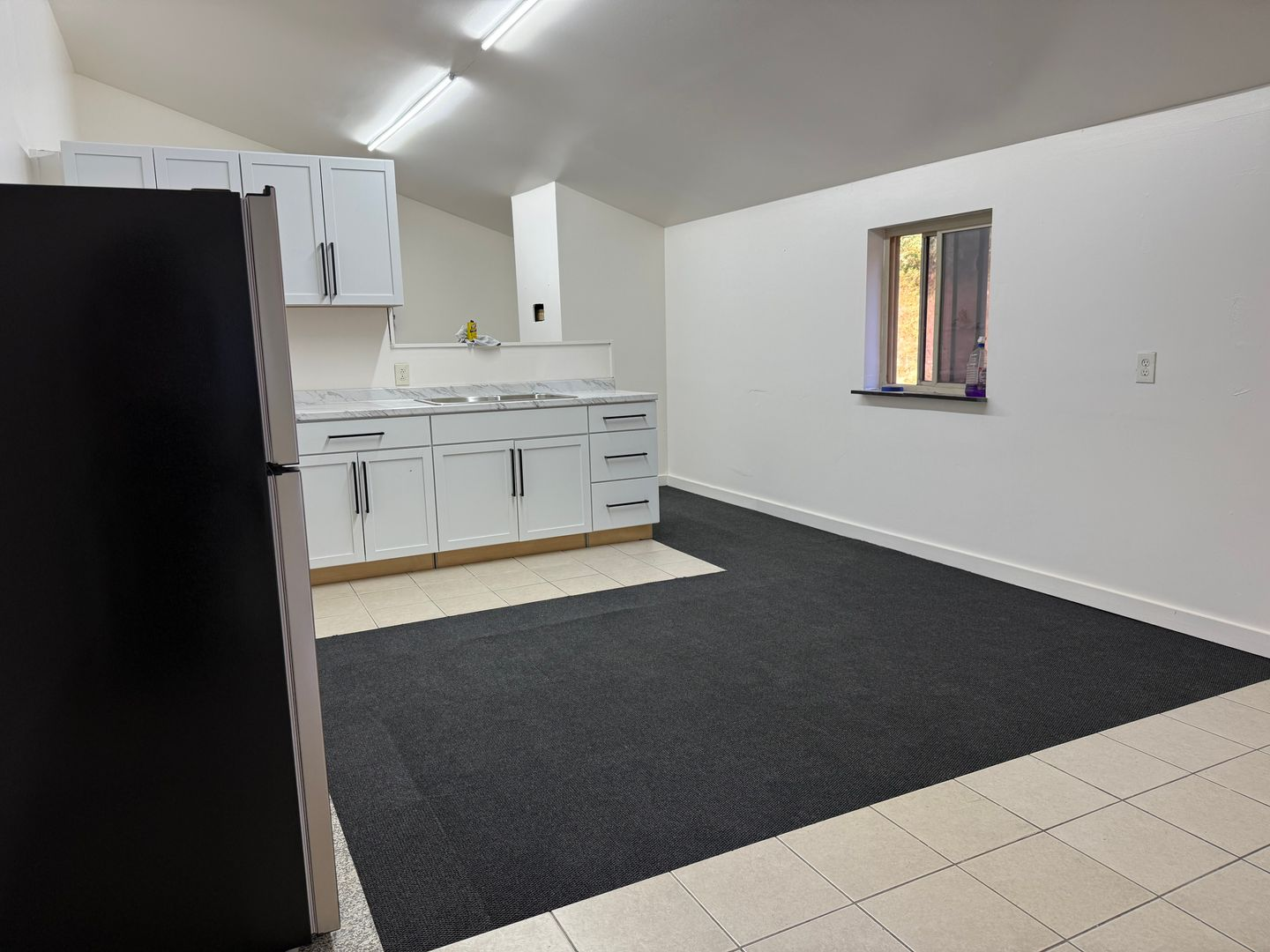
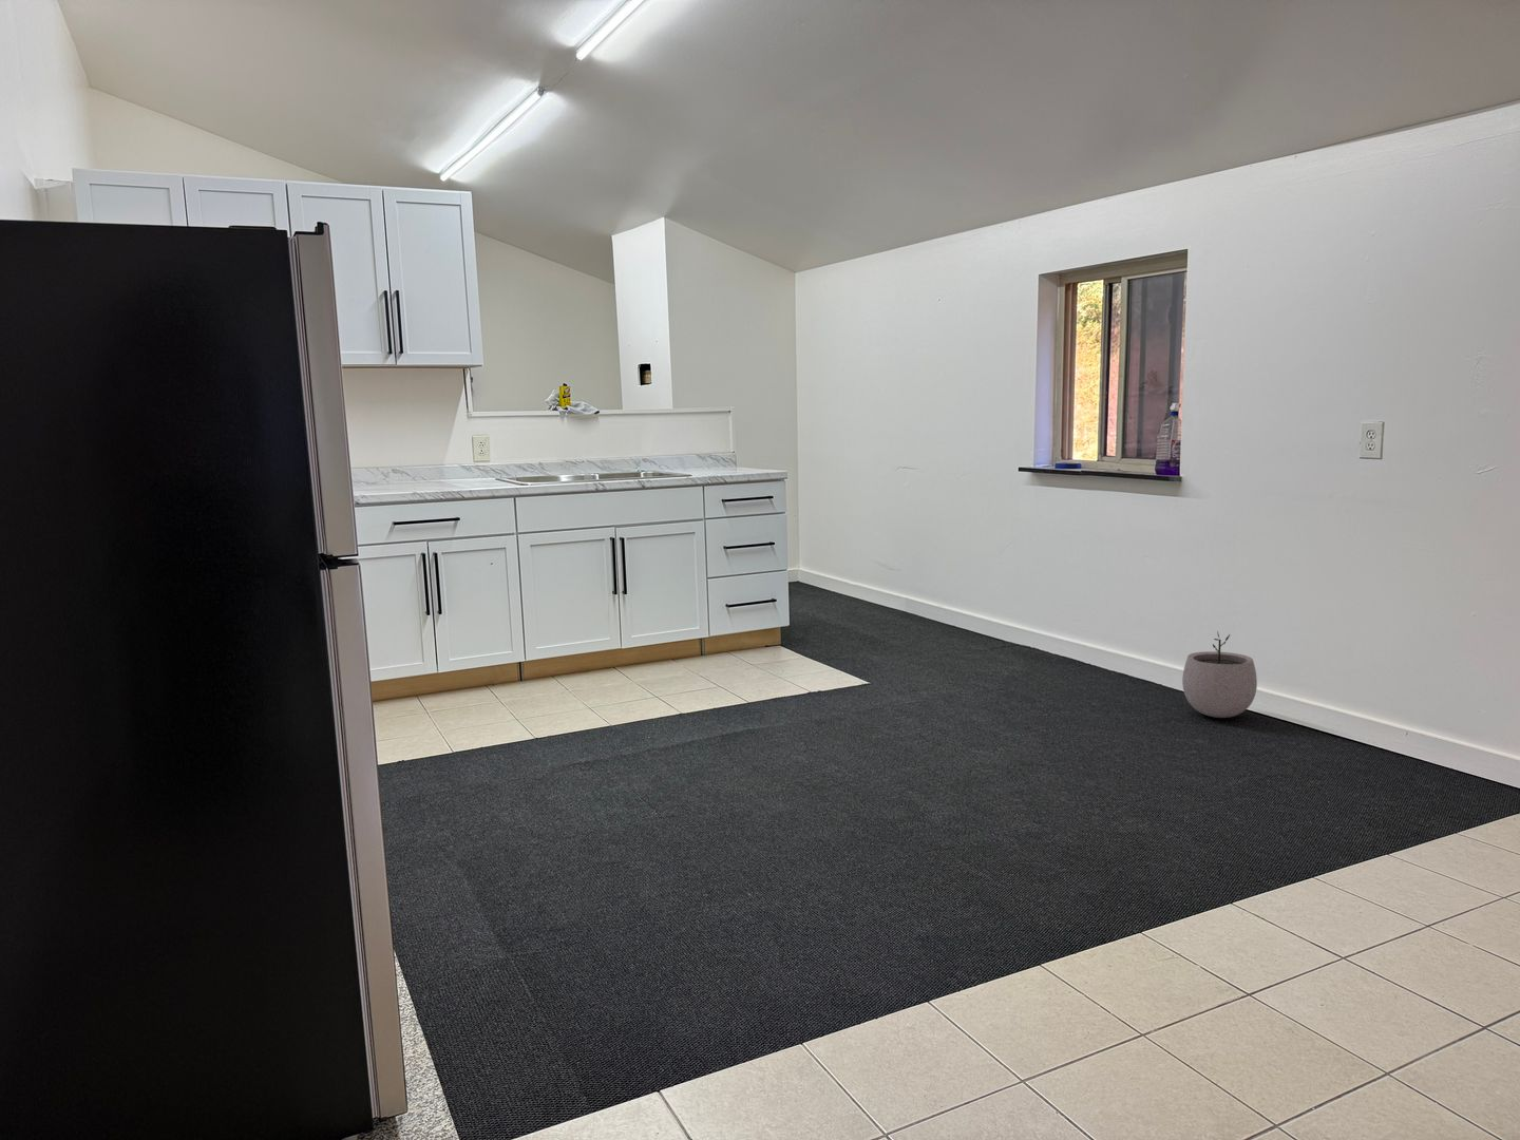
+ plant pot (1220, 673)
